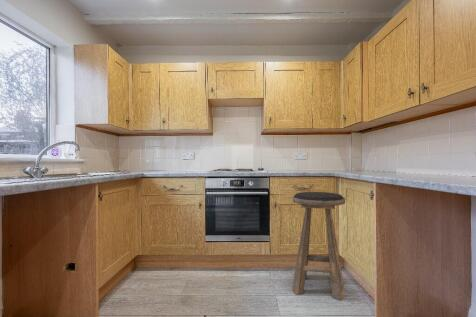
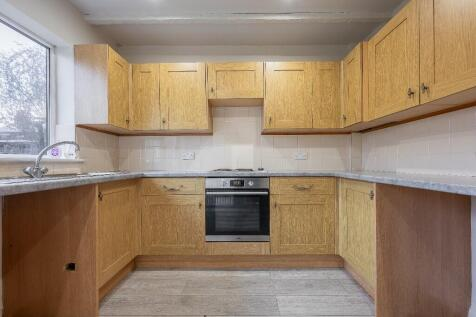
- stool (309, 238)
